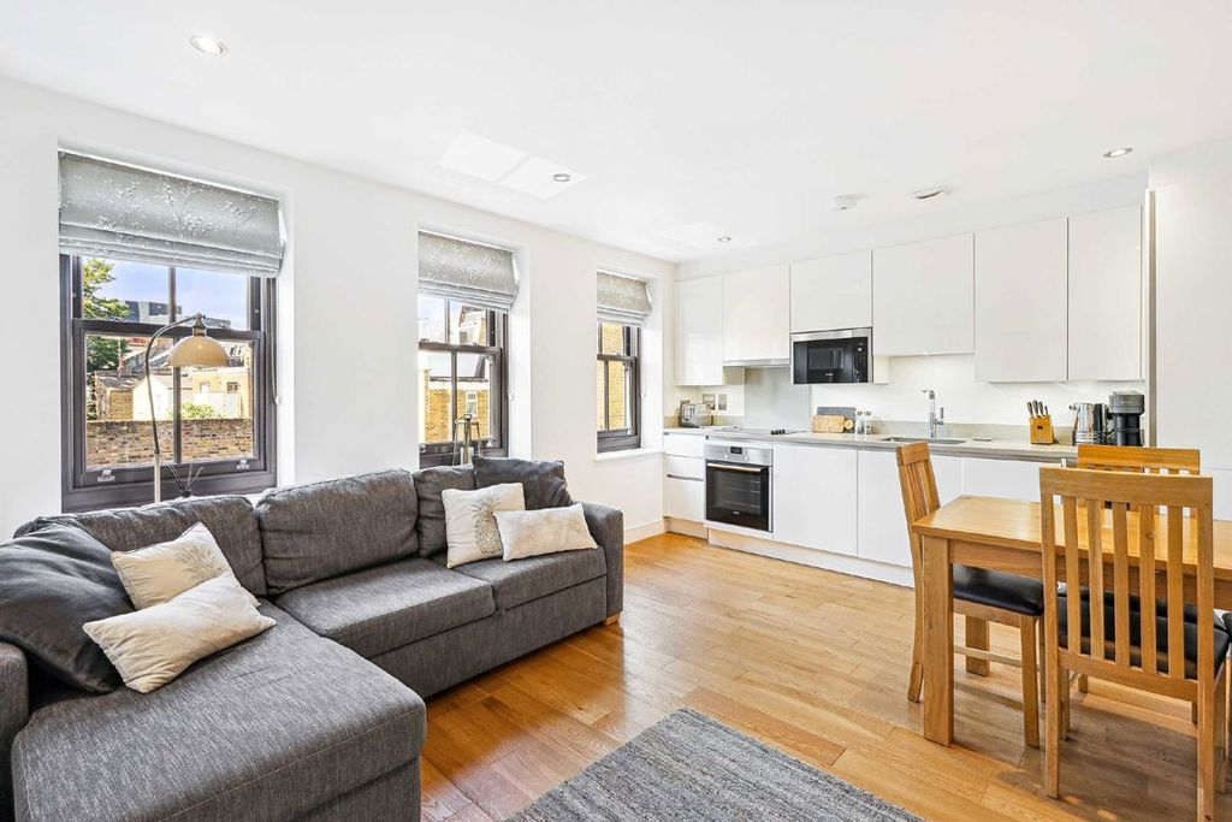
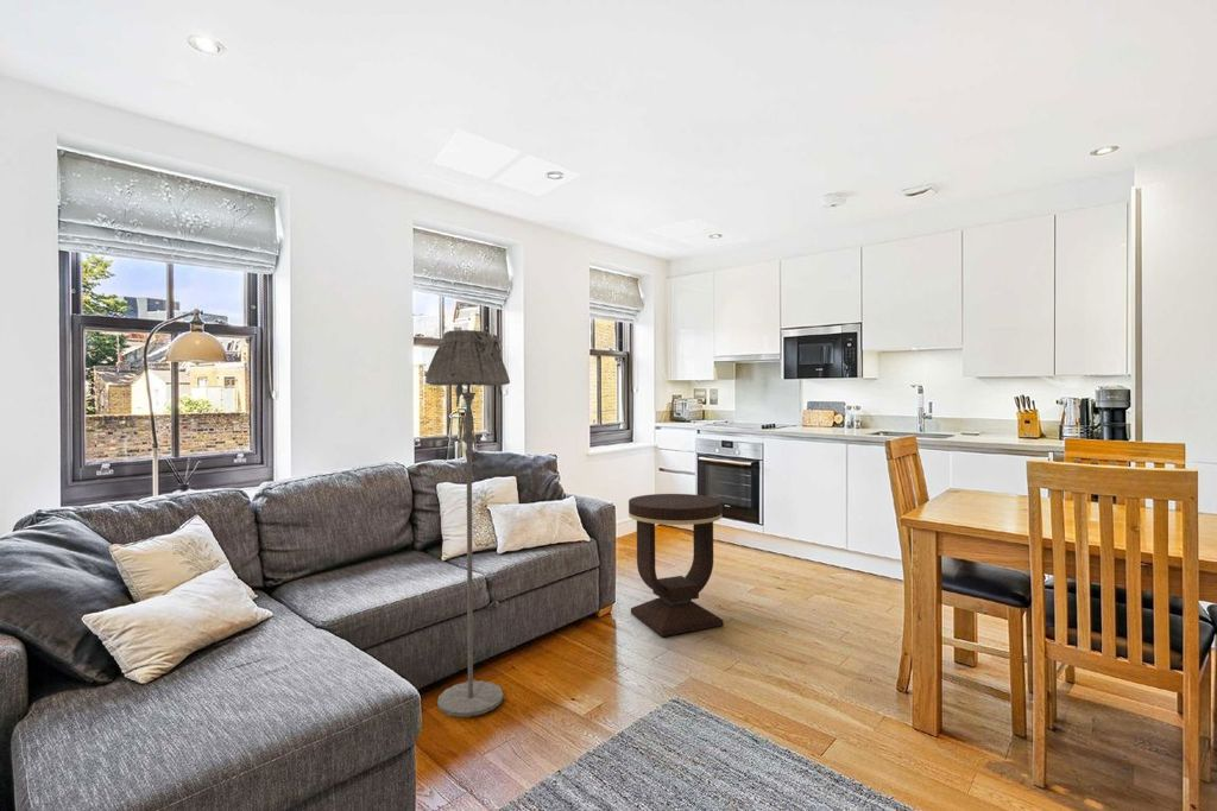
+ floor lamp (468, 515)
+ side table (676, 576)
